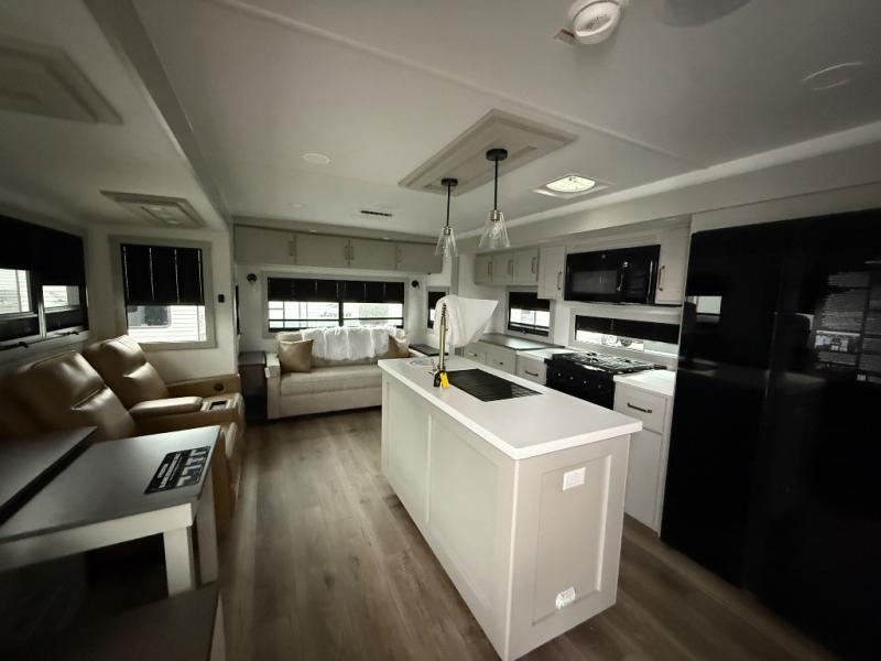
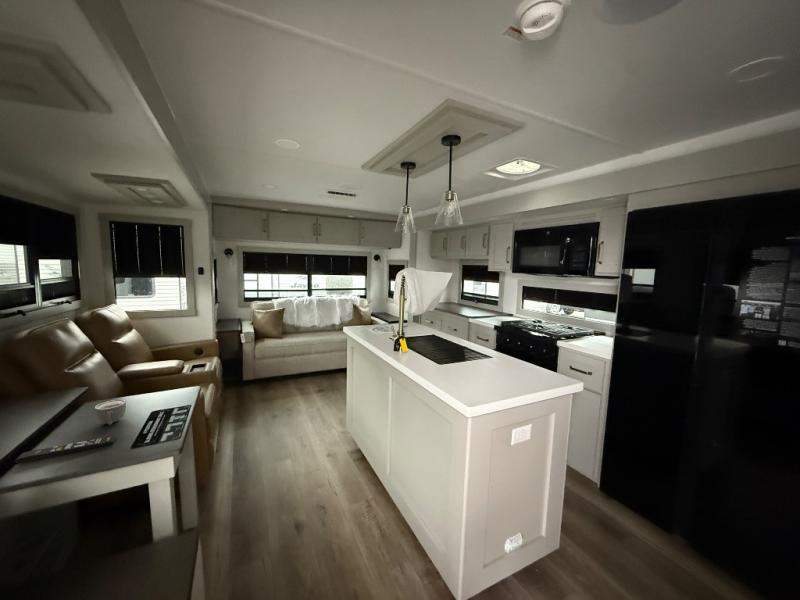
+ remote control (69, 448)
+ mug (110, 414)
